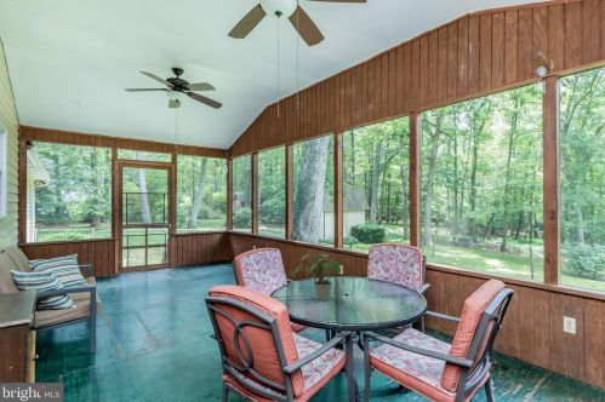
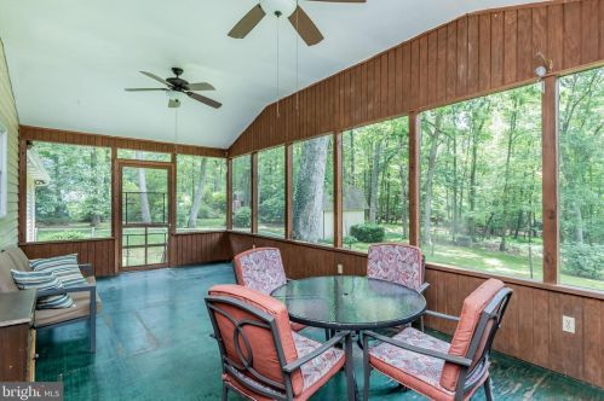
- potted plant (316, 276)
